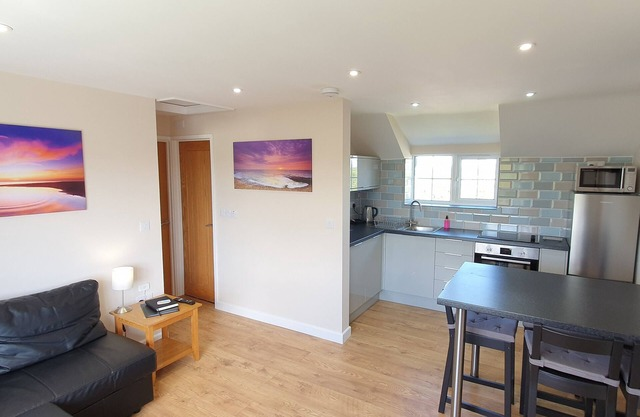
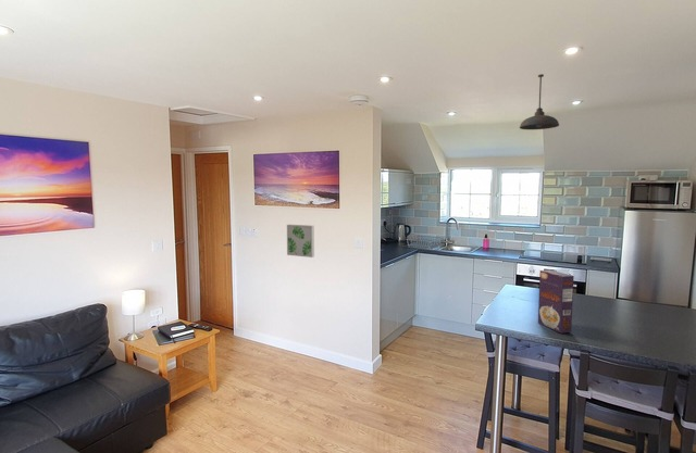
+ cereal box (555, 300)
+ pendant light (539, 101)
+ wall art (300, 240)
